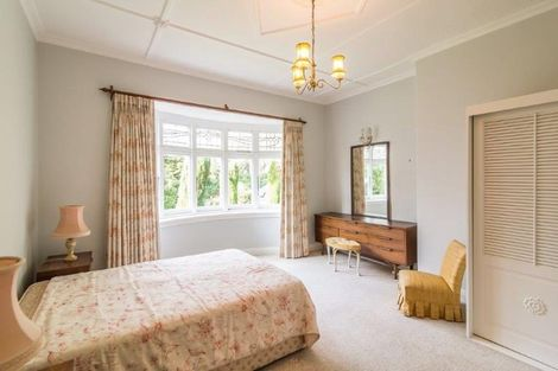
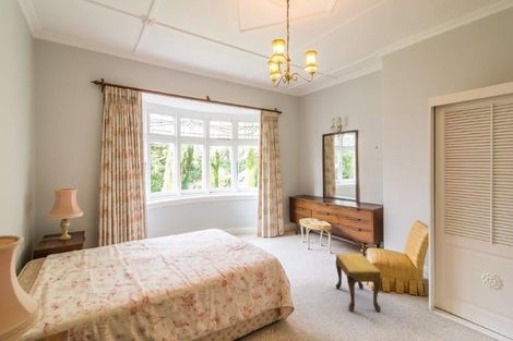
+ footstool (356, 279)
